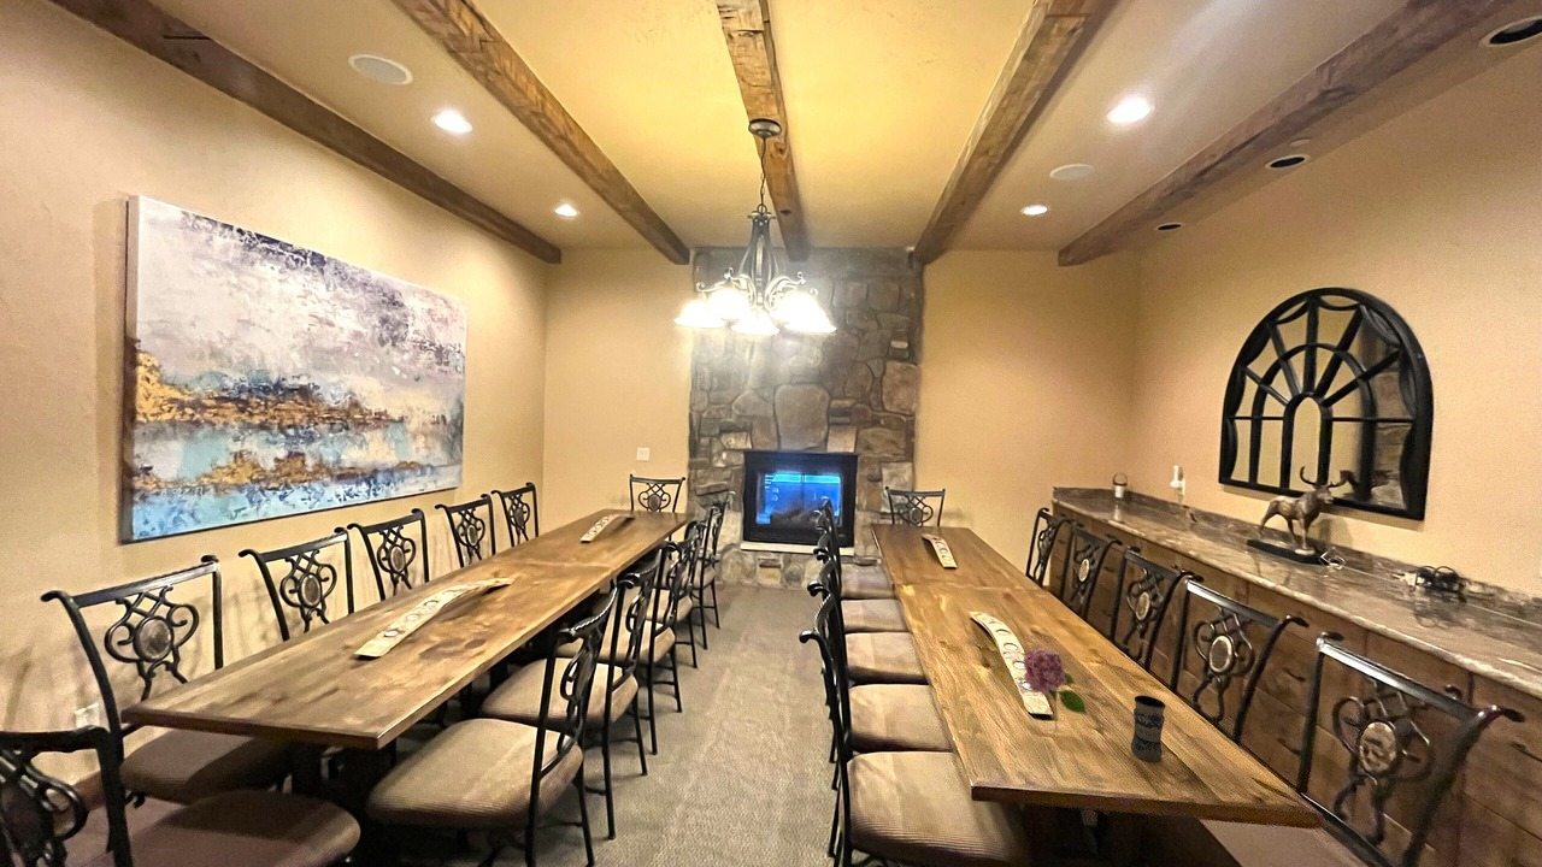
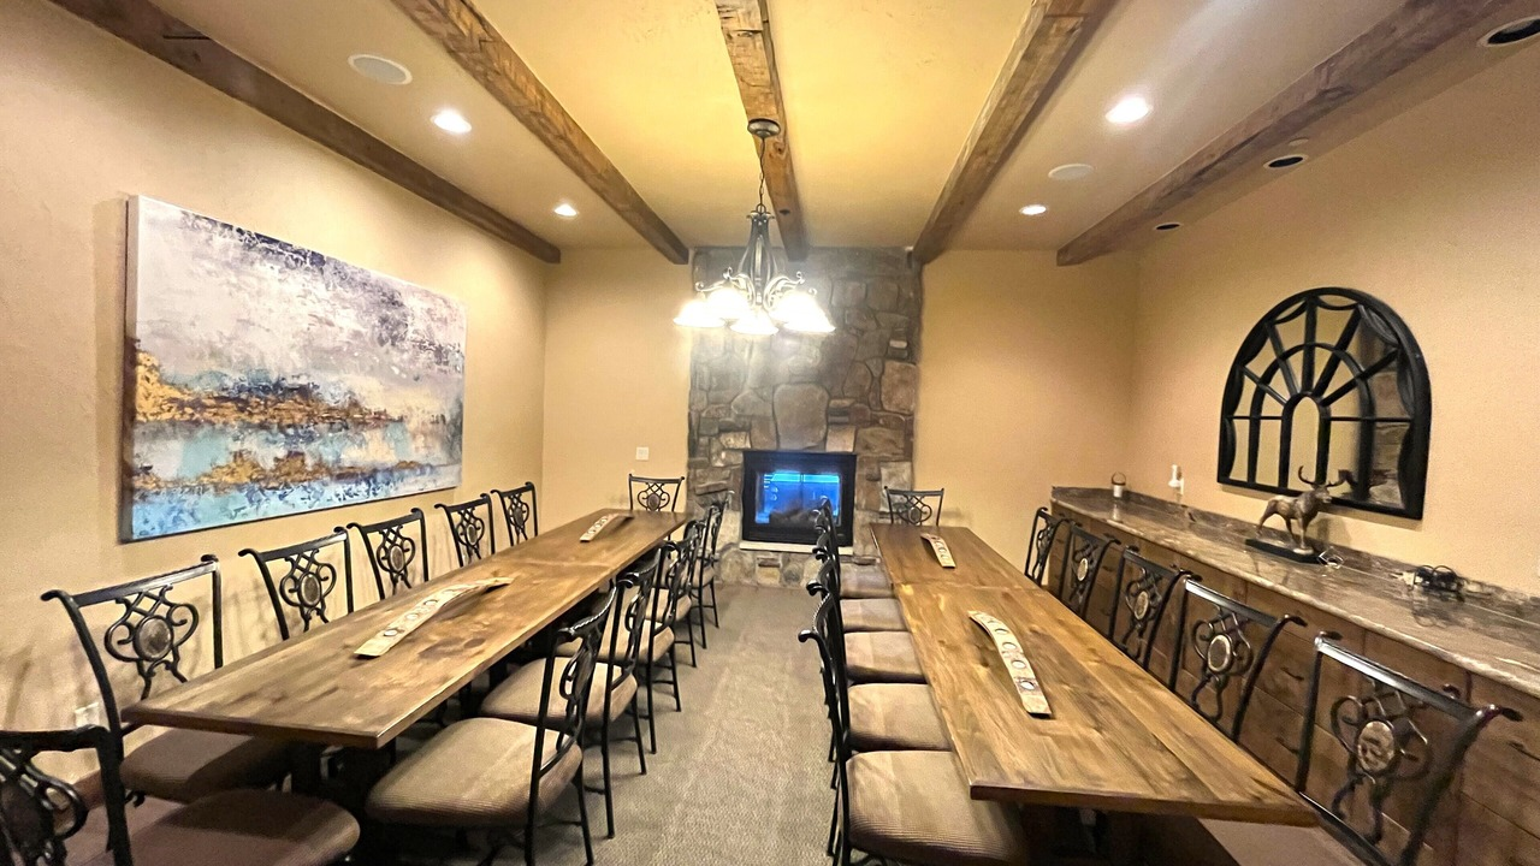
- jar (1147, 727)
- flower (1054, 688)
